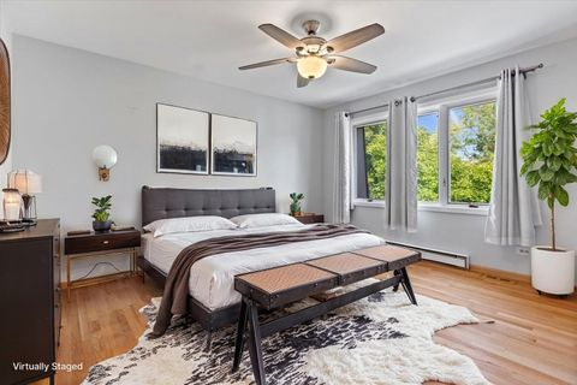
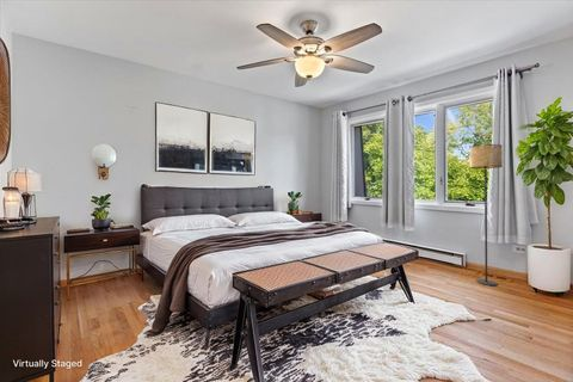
+ floor lamp (486, 214)
